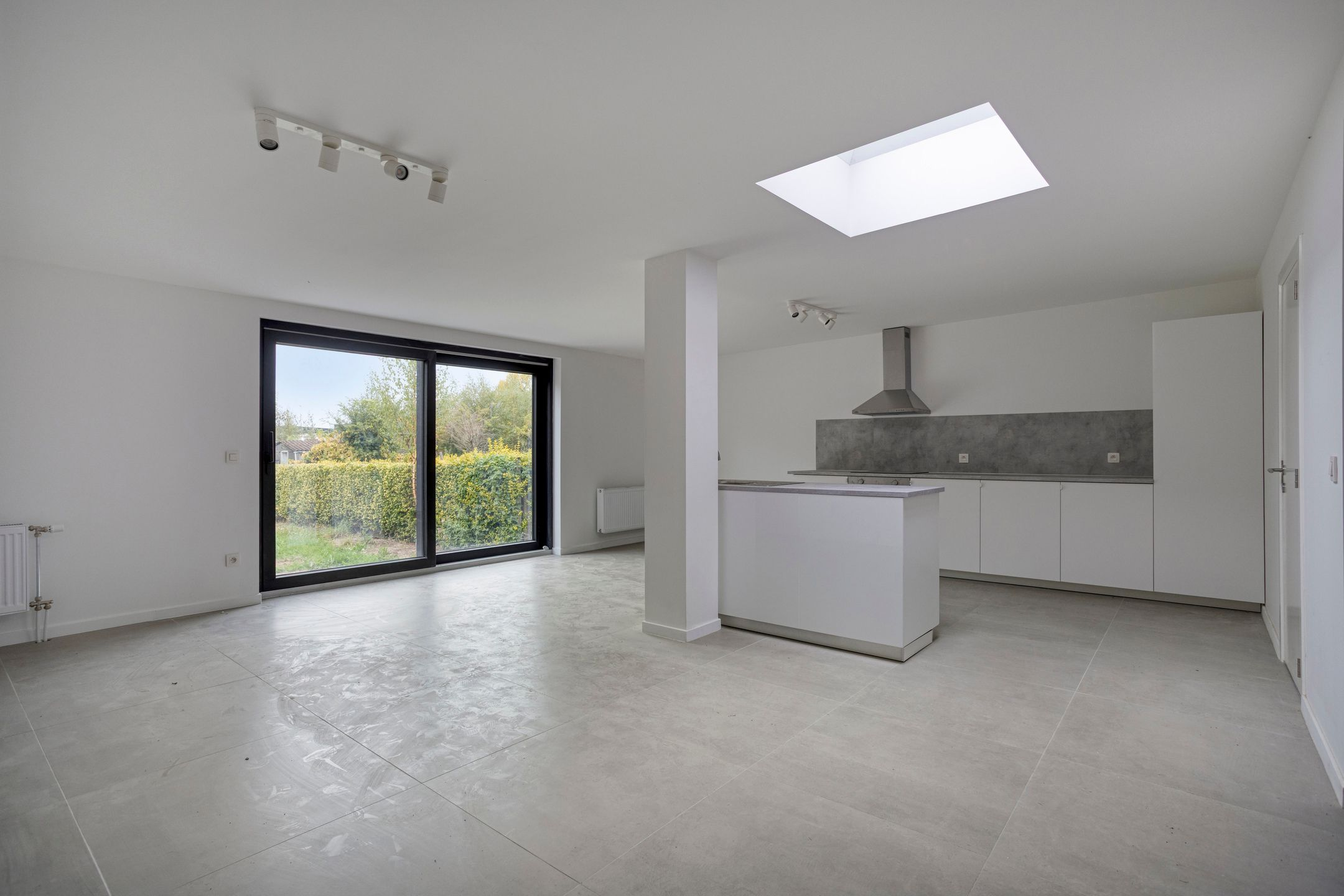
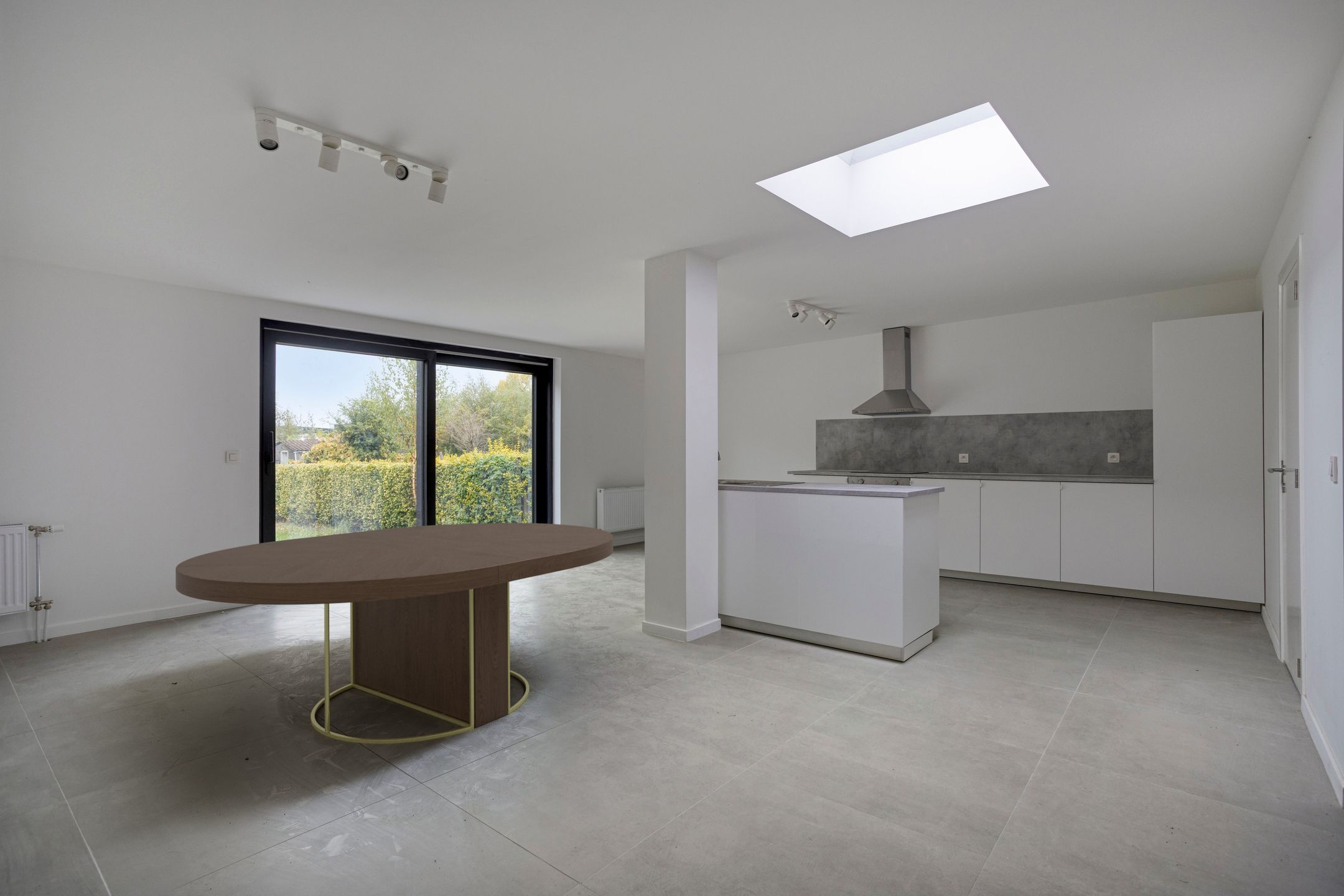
+ dining table (426, 622)
